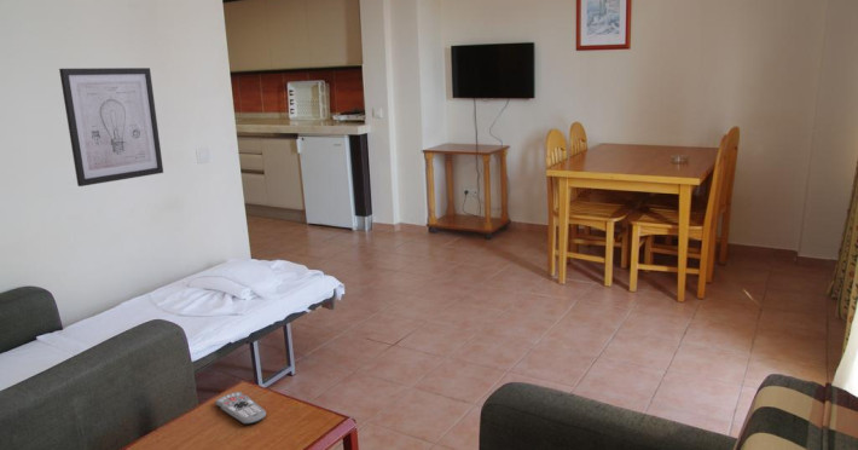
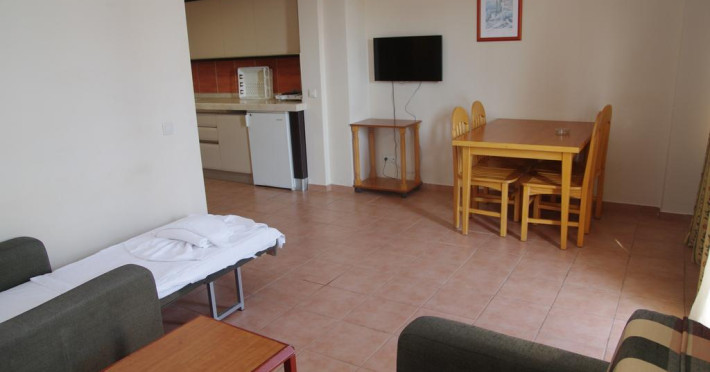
- remote control (242, 408)
- wall art (115, 125)
